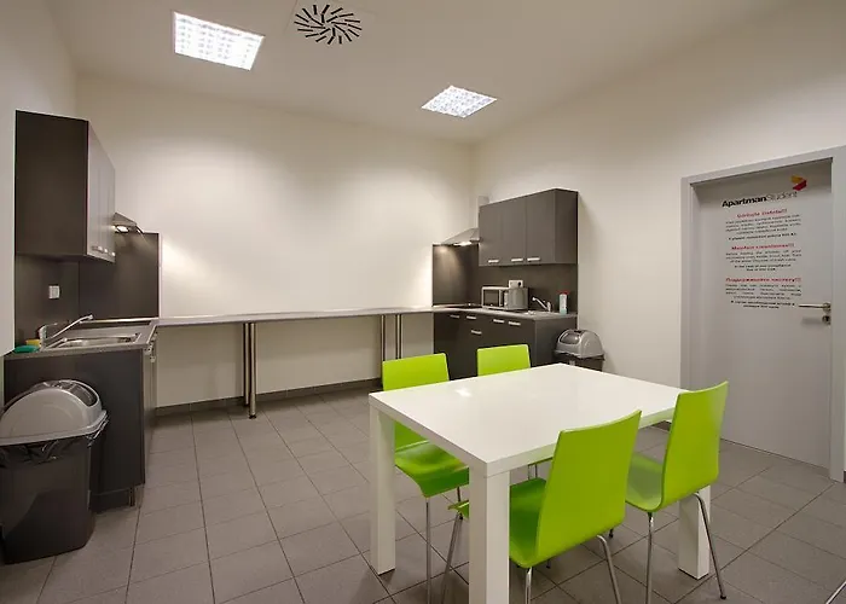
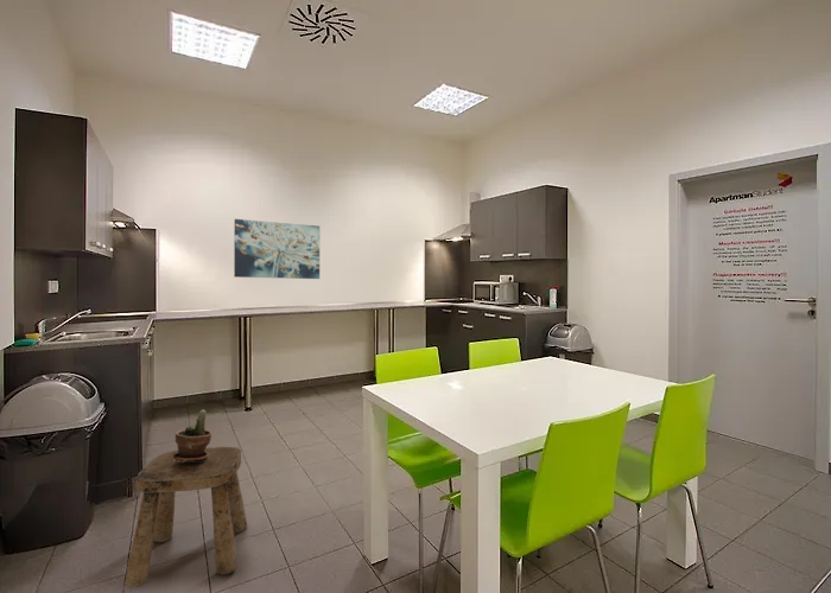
+ stool (191, 490)
+ potted plant (192, 434)
+ wall art (278, 250)
